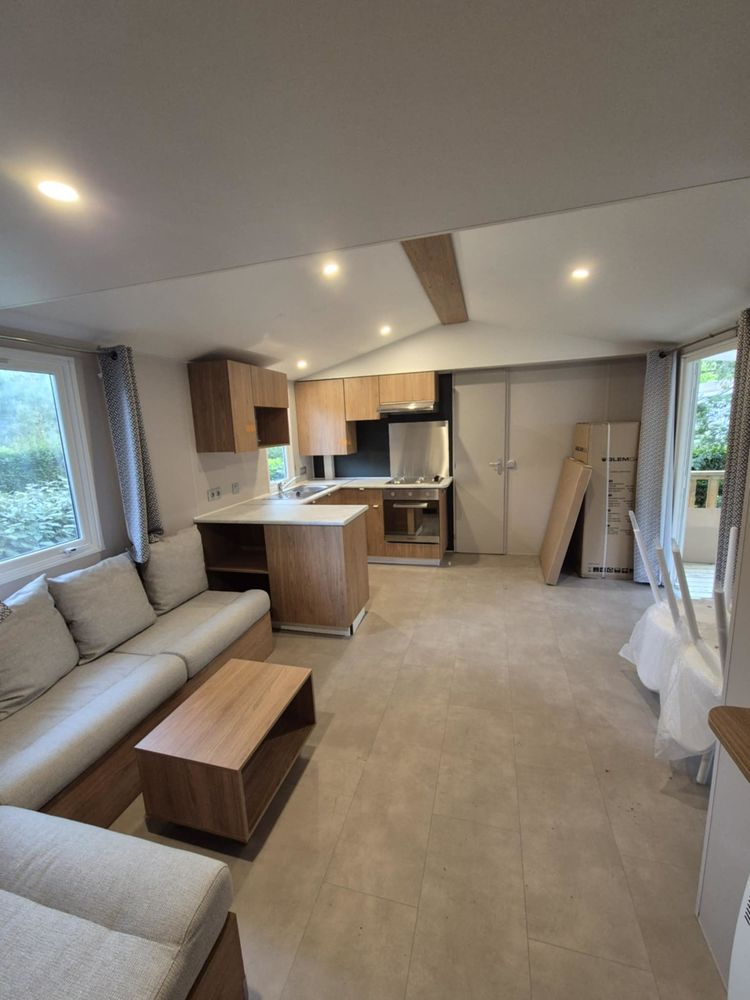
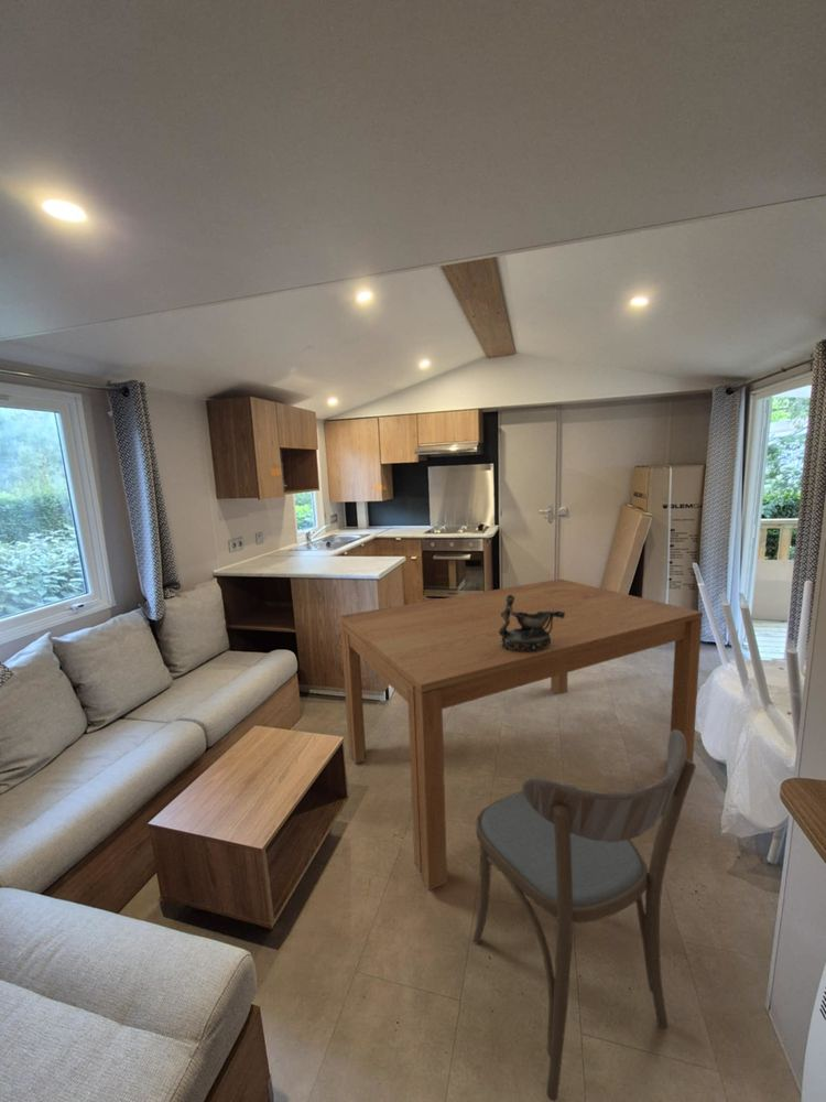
+ dining chair (569, 864)
+ decorative bowl (530, 618)
+ dining table (514, 687)
